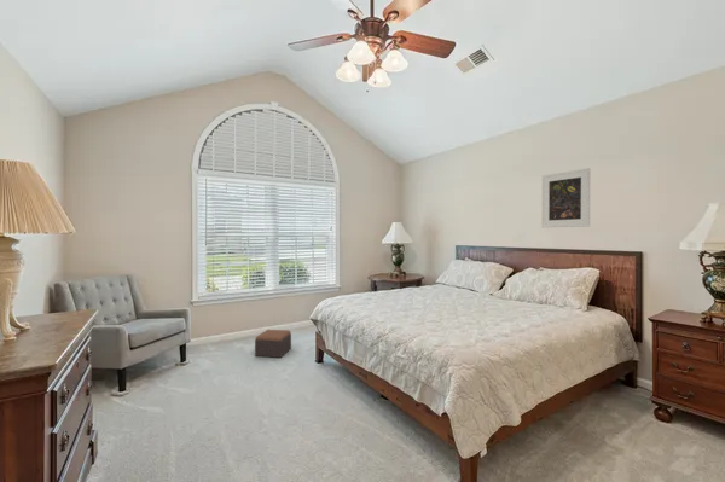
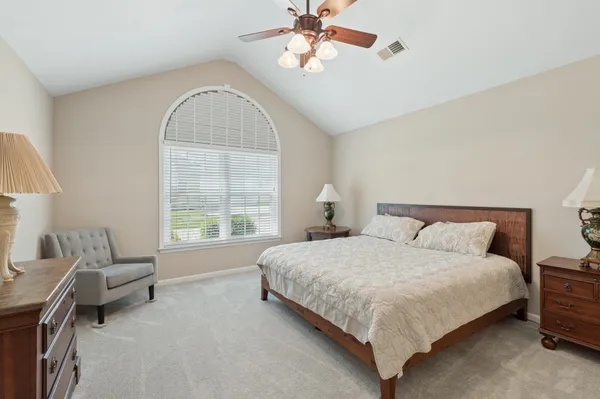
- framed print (564, 199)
- footstool (273, 342)
